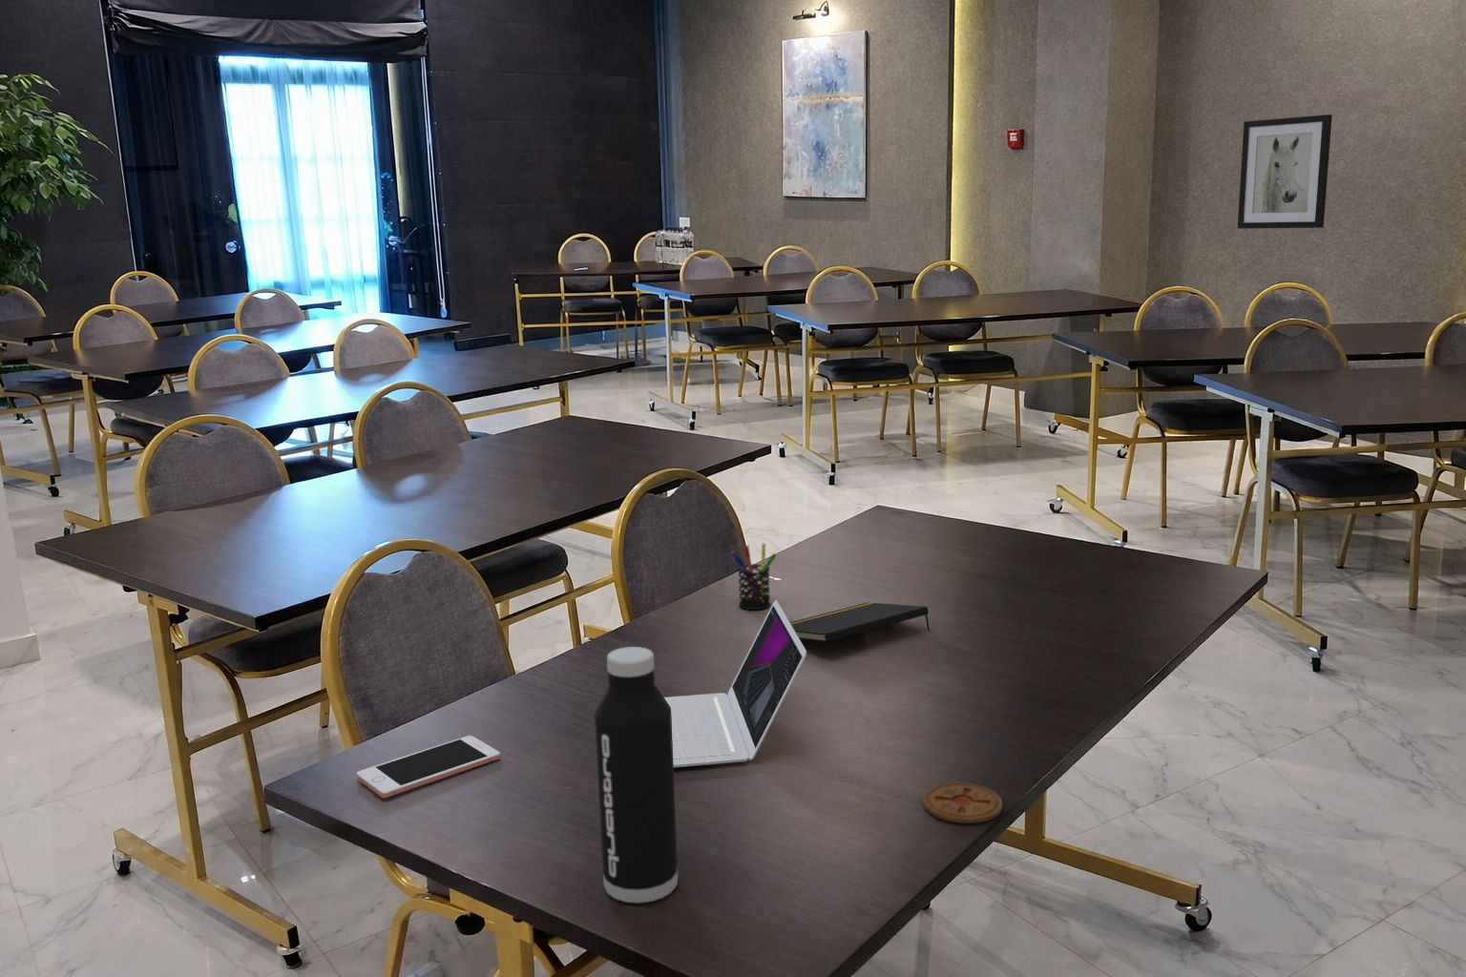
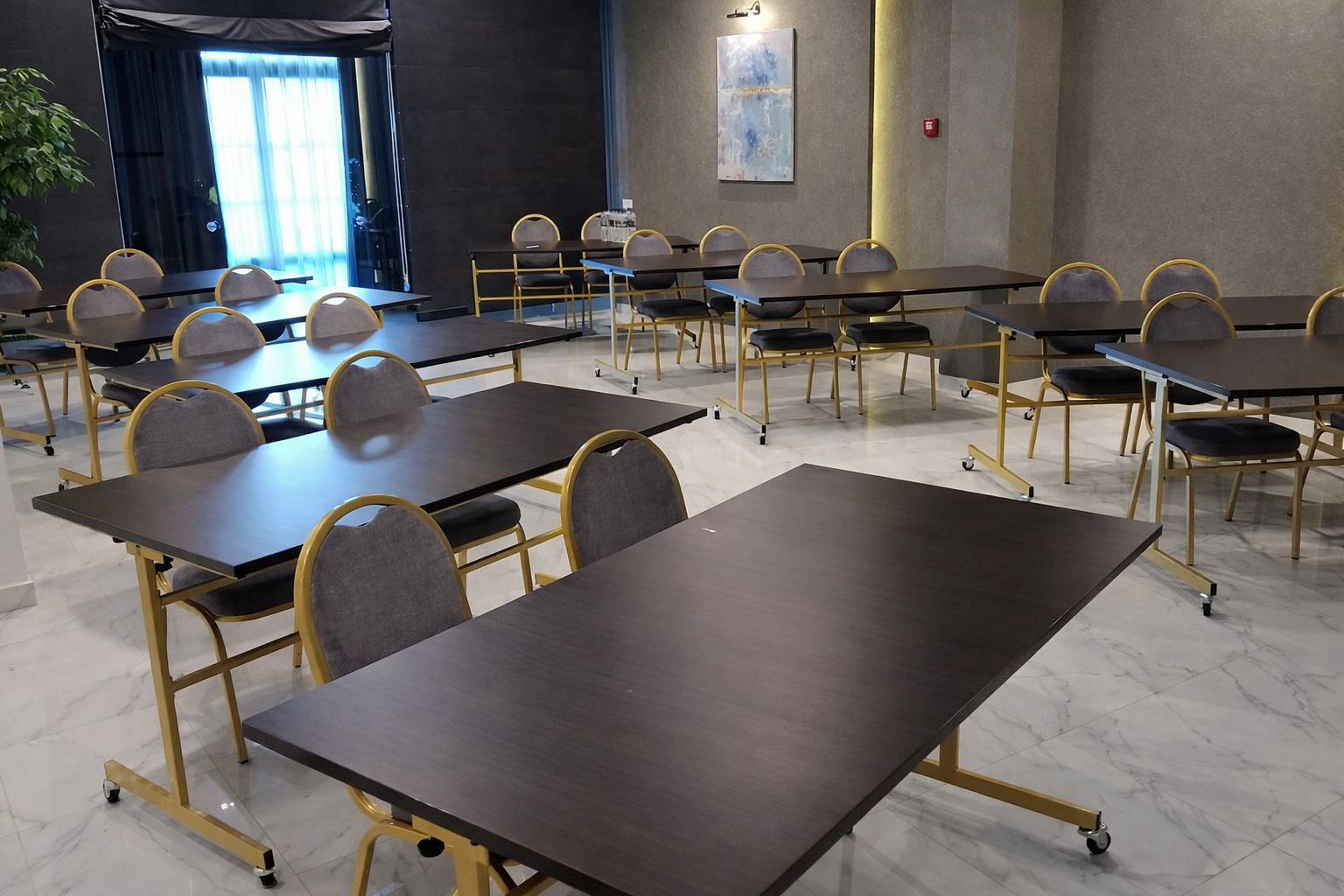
- wall art (1283, 173)
- laptop (707, 693)
- notepad (848, 622)
- cell phone (430, 765)
- coaster (962, 803)
- pen holder (756, 574)
- water bottle (635, 771)
